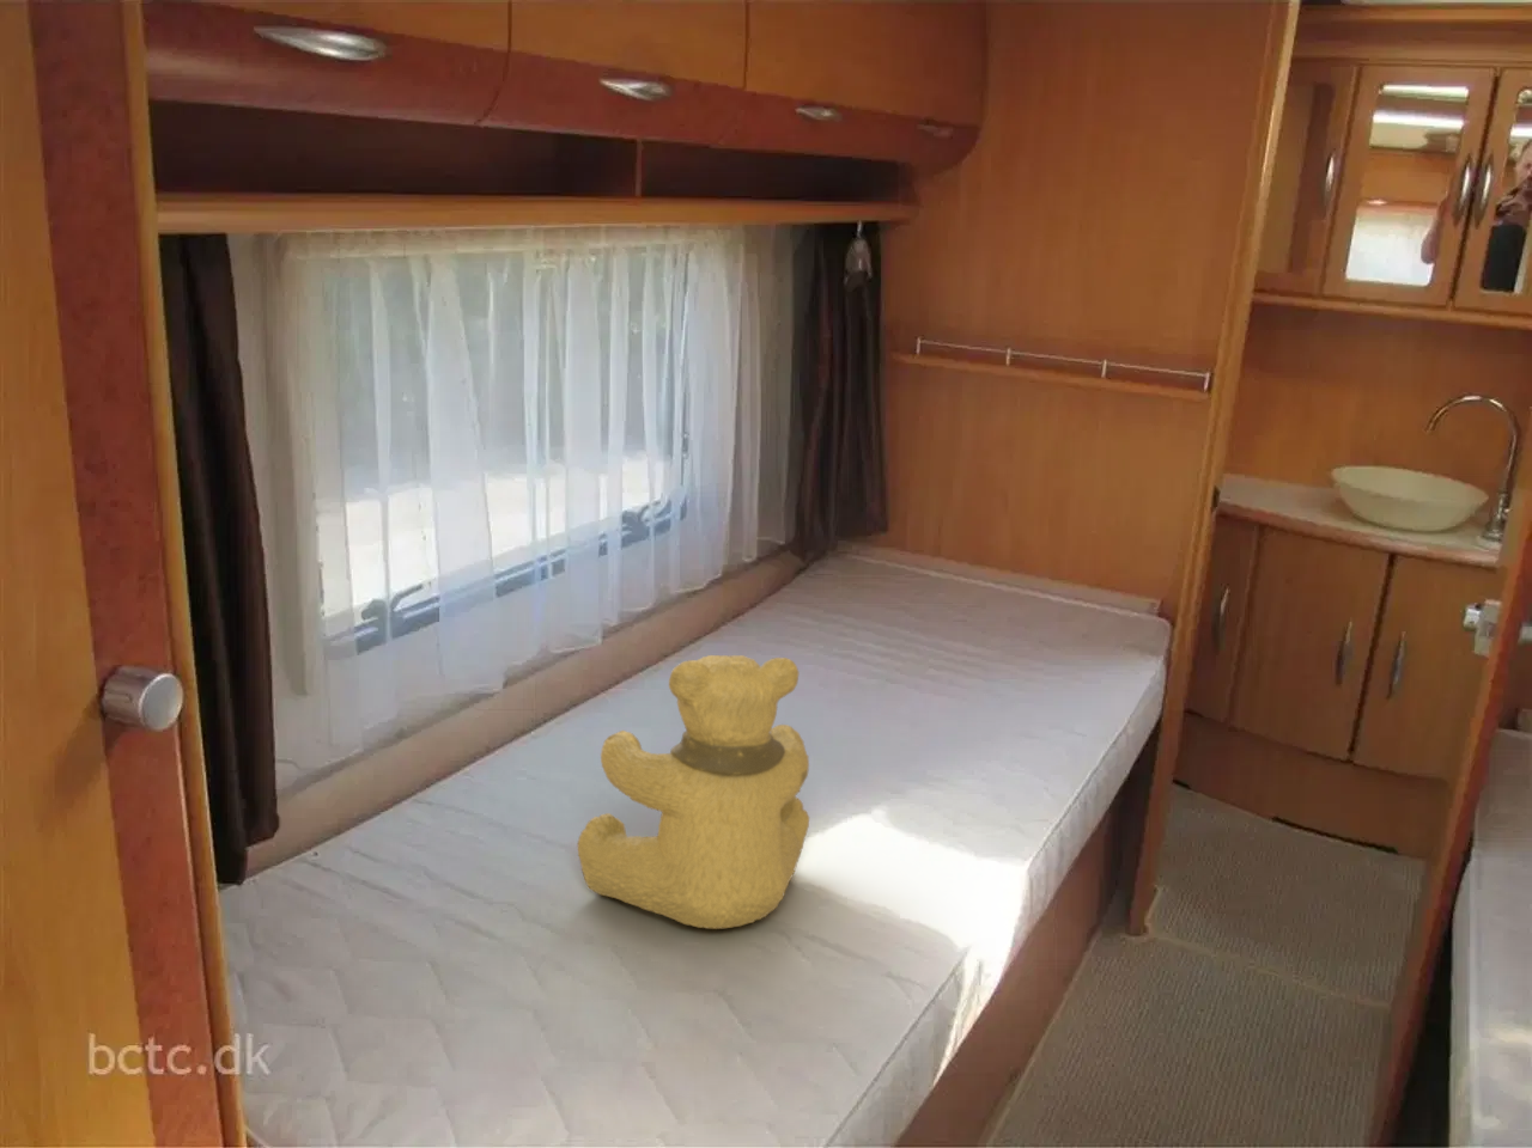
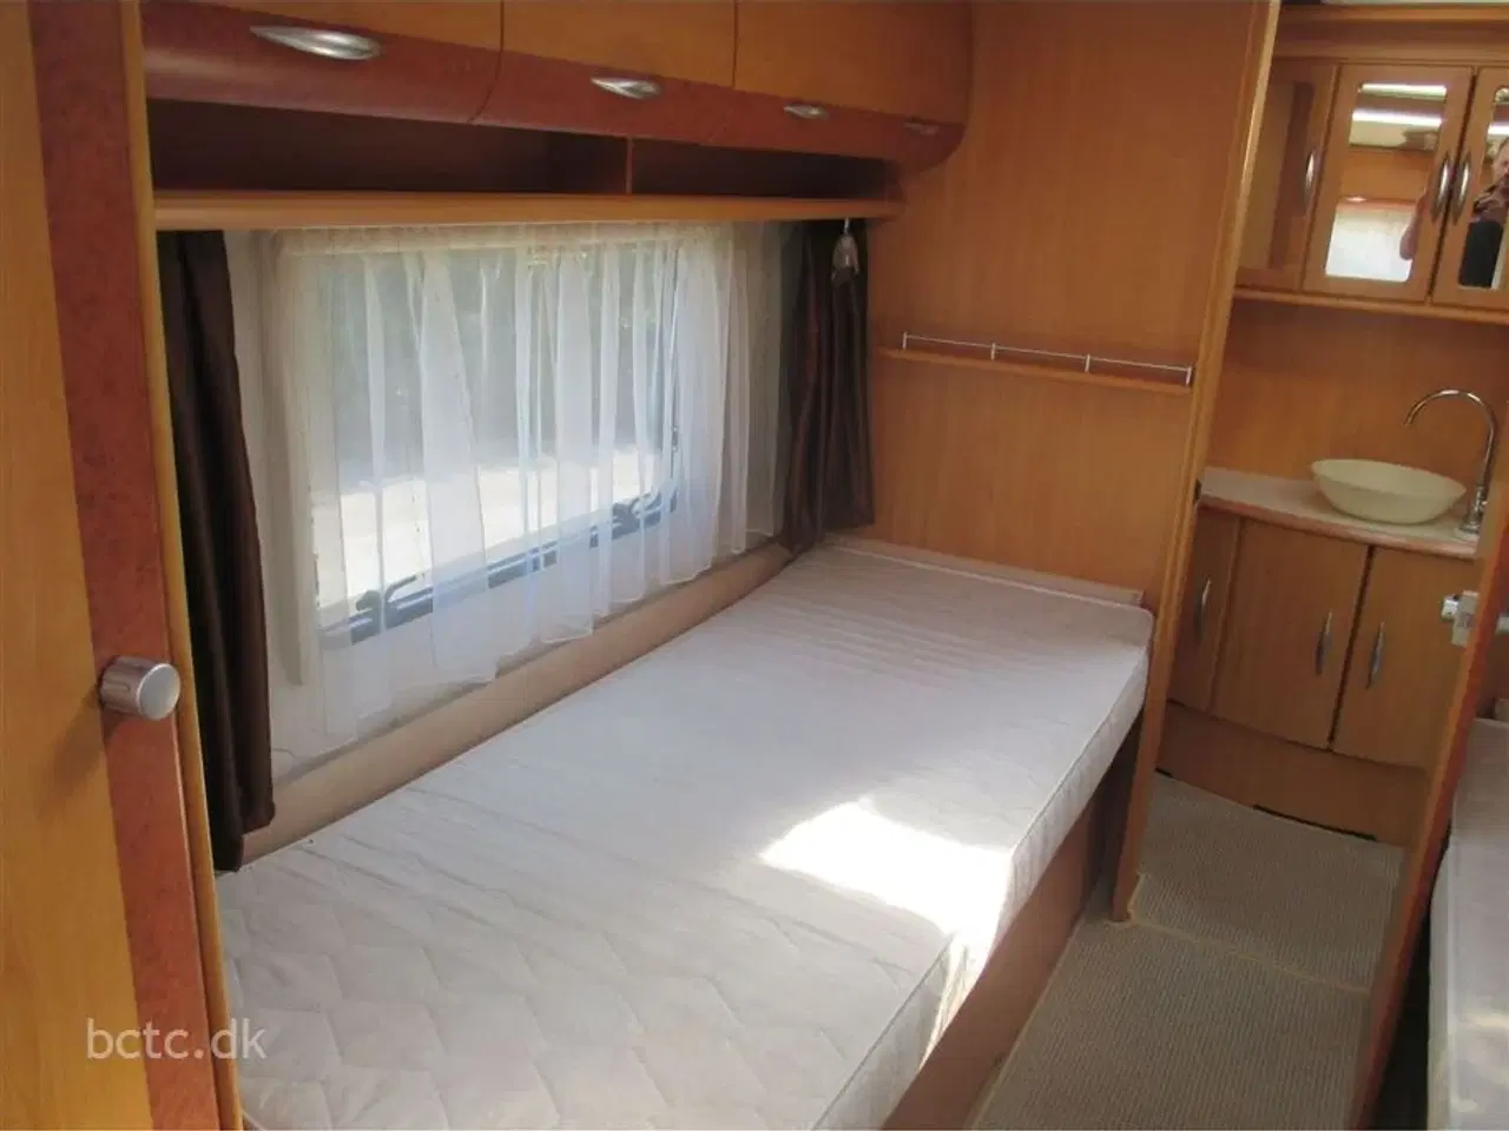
- teddy bear (708, 781)
